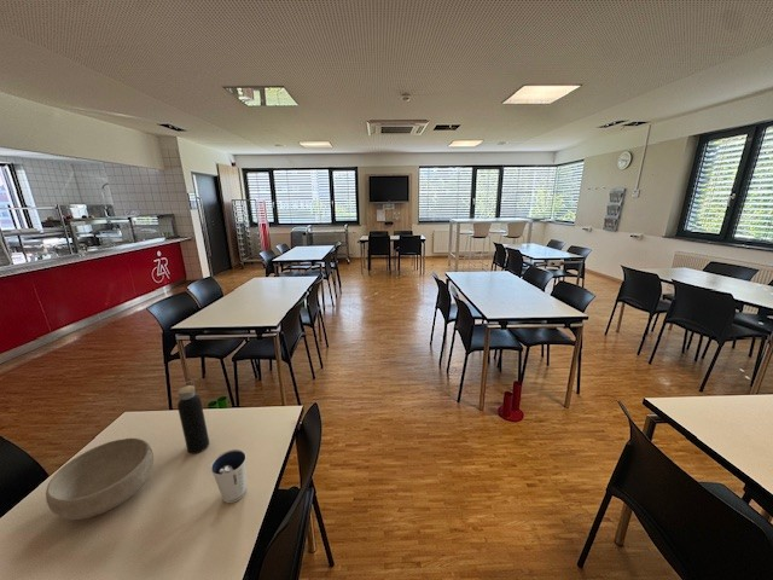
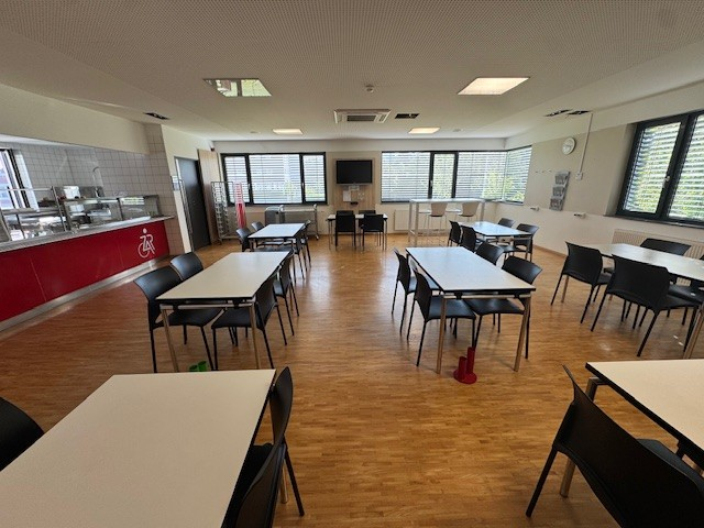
- bowl (106, 480)
- dixie cup (231, 477)
- water bottle (192, 416)
